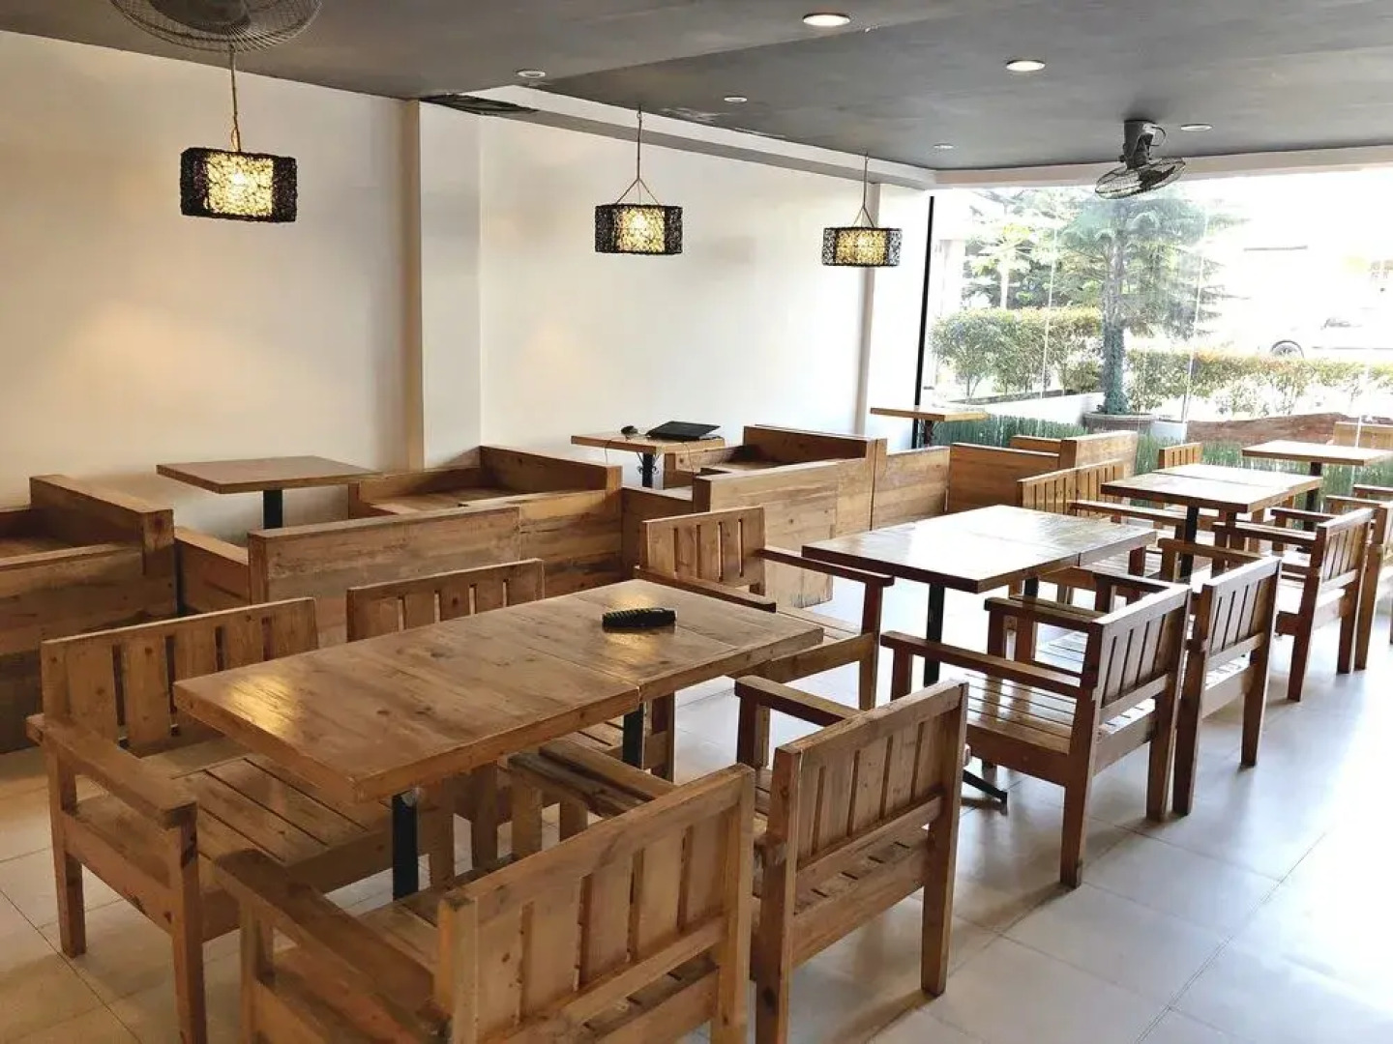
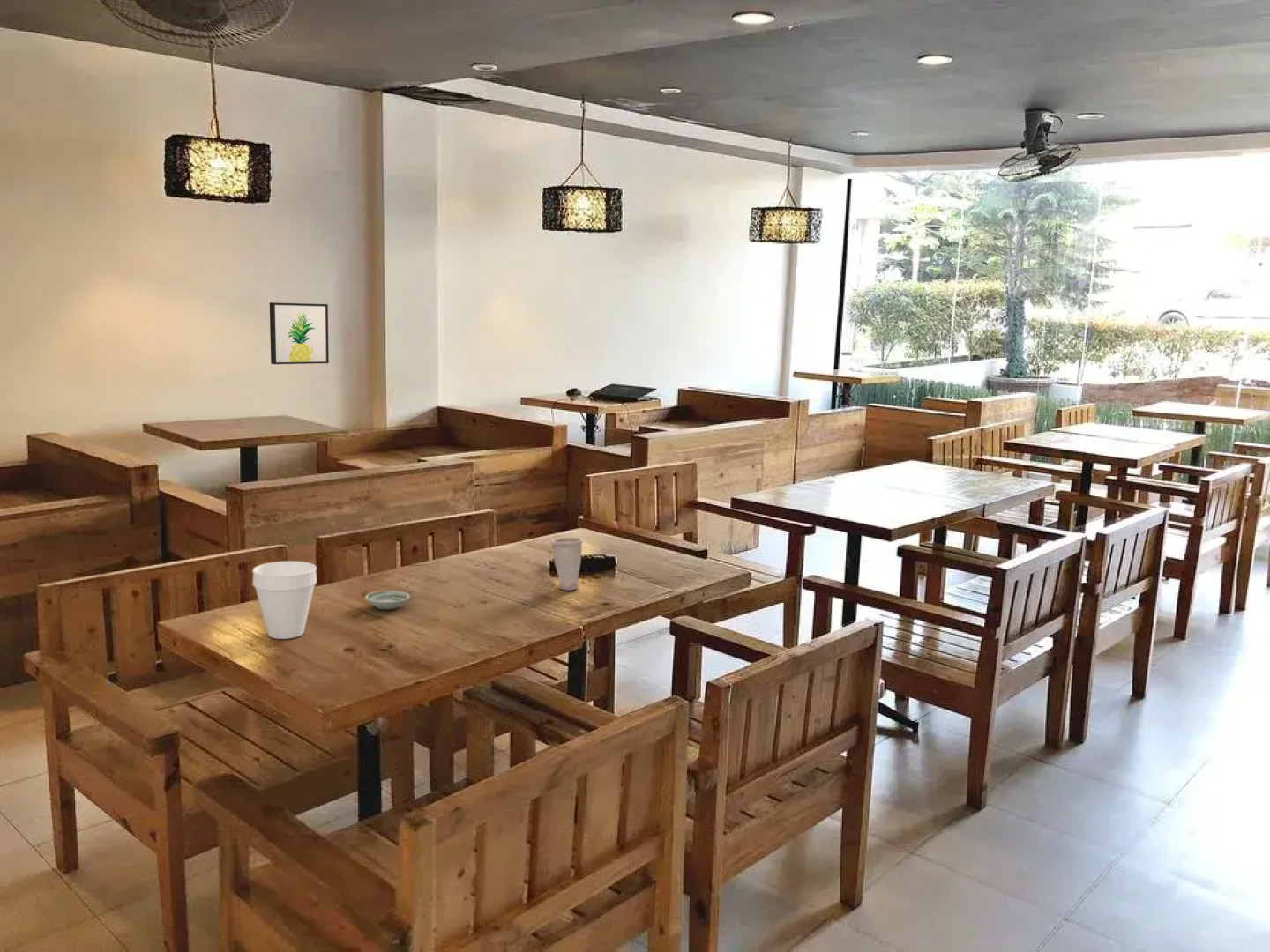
+ cup (285, 600)
+ saucer (387, 601)
+ wall art (299, 333)
+ cup (566, 562)
